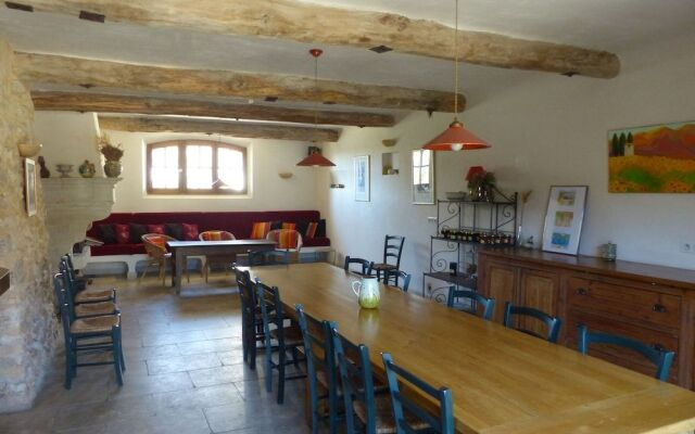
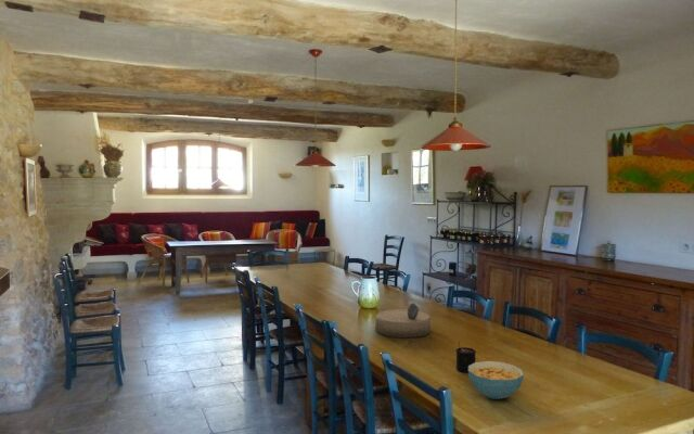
+ candle (465, 355)
+ decorative bowl (402, 315)
+ cereal bowl (494, 383)
